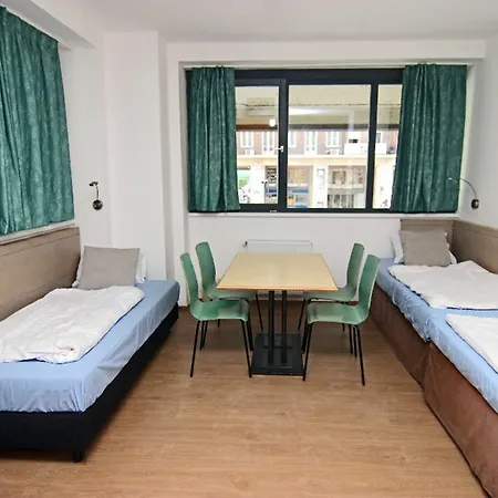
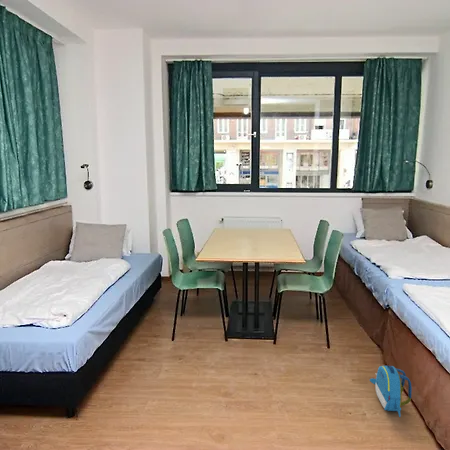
+ backpack (393, 386)
